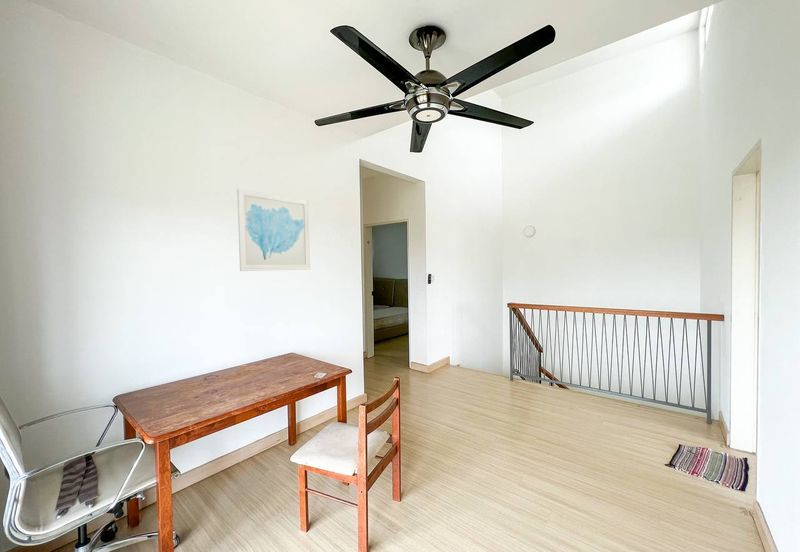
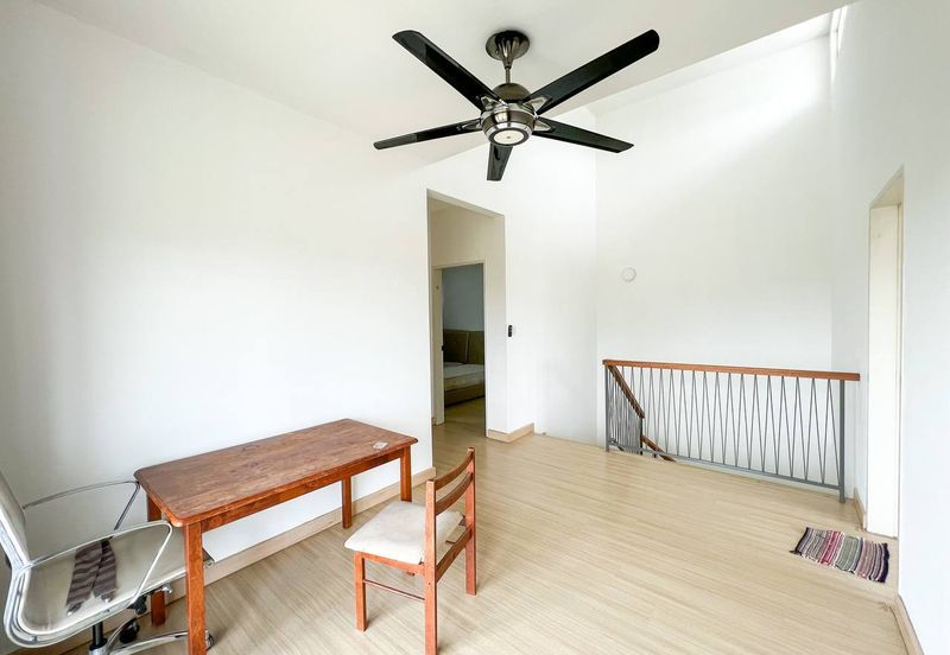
- wall art (276, 232)
